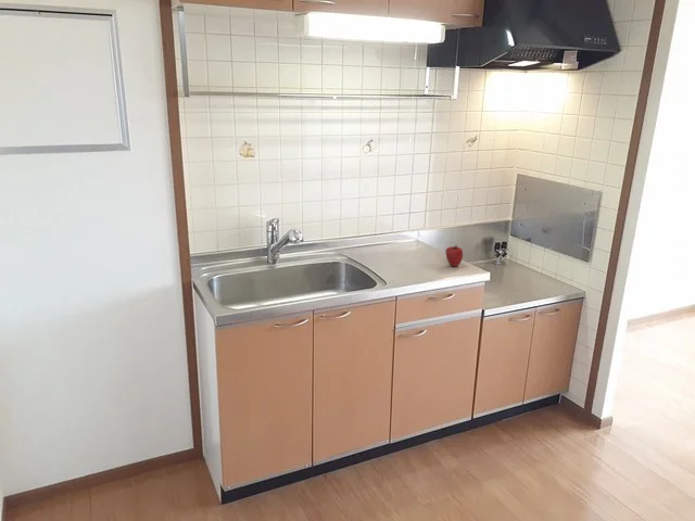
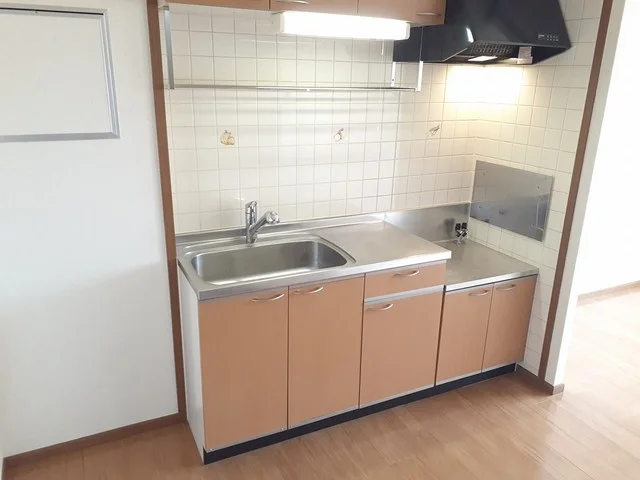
- apple (454, 255)
